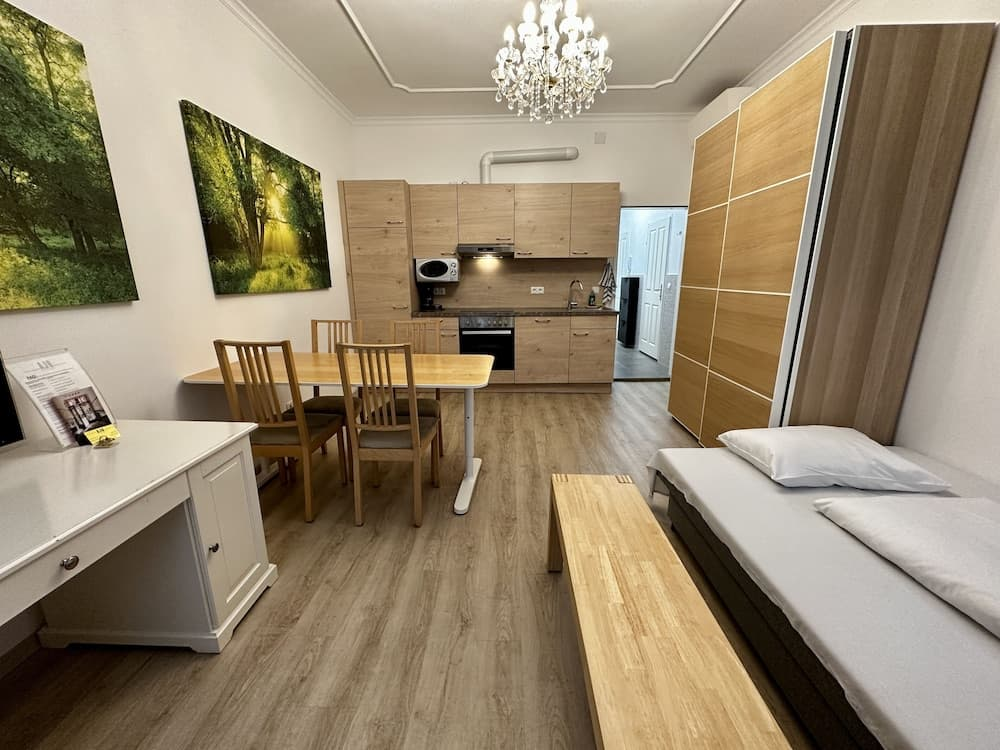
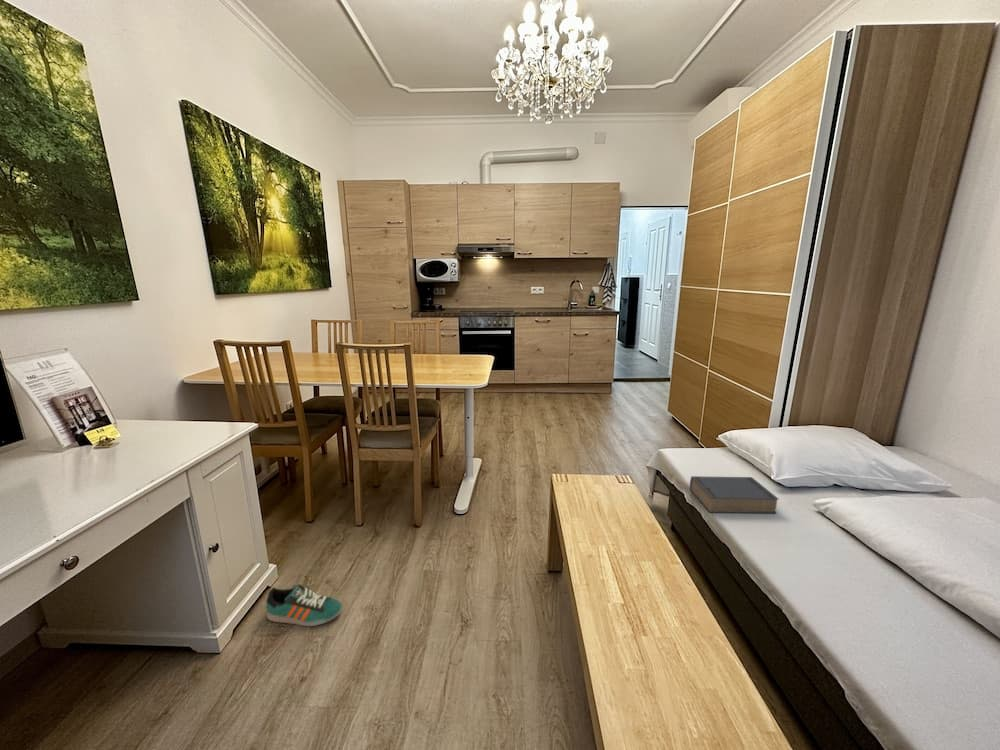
+ book (731, 493)
+ sneaker (302, 603)
